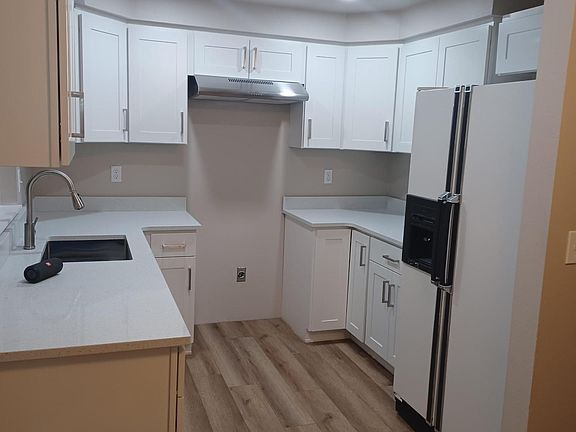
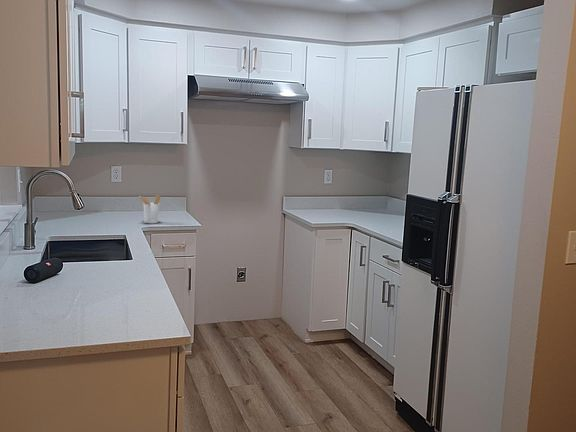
+ utensil holder (148, 208)
